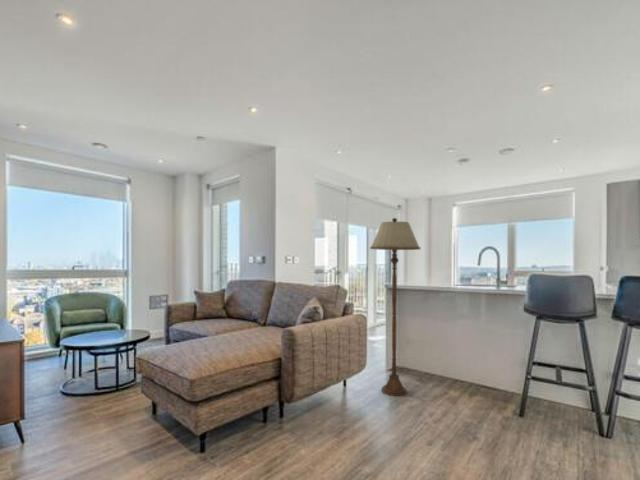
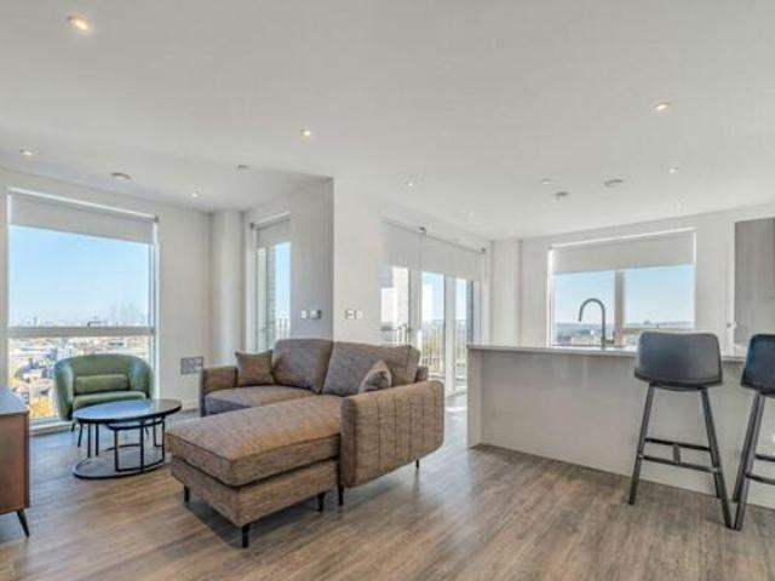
- floor lamp (394, 304)
